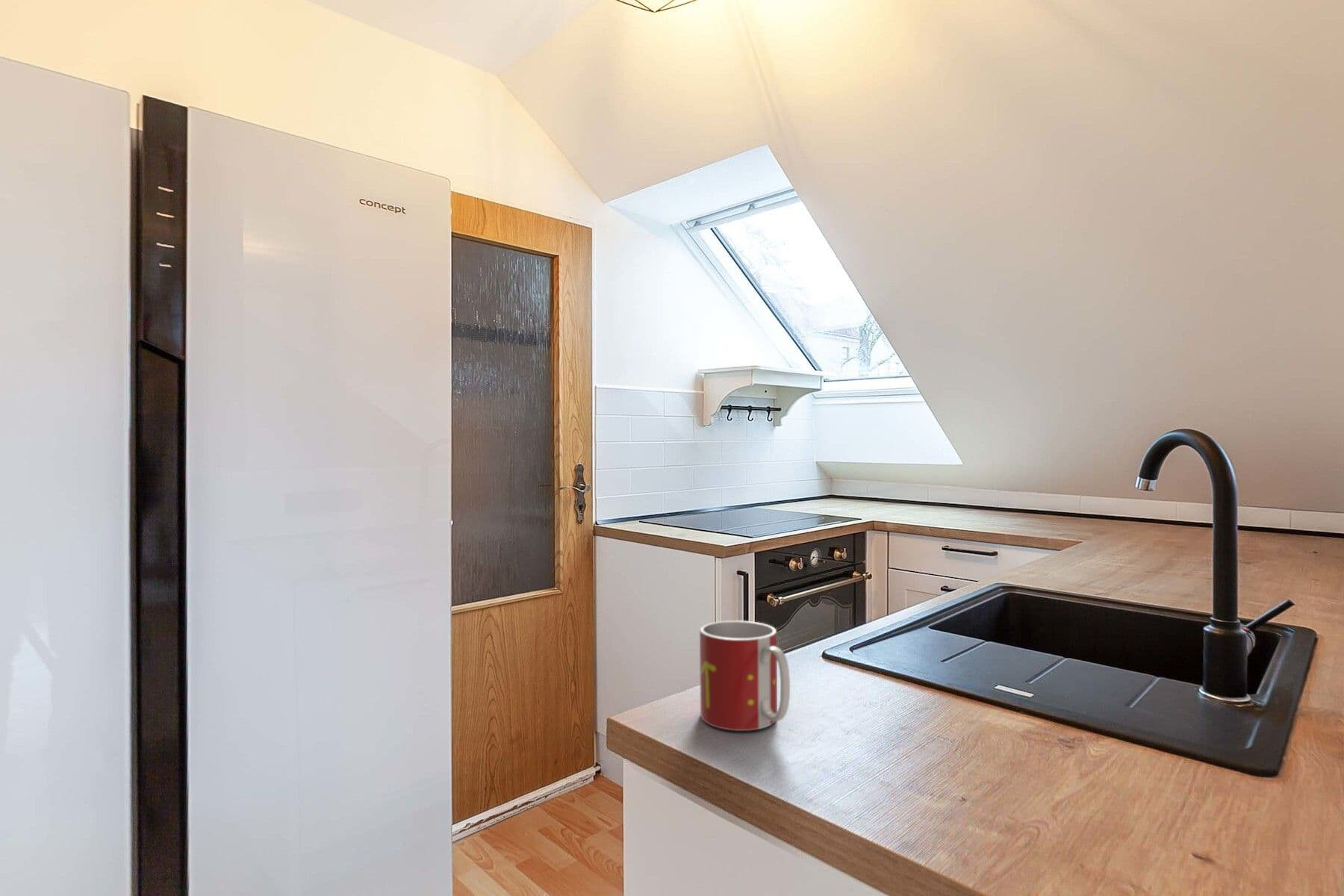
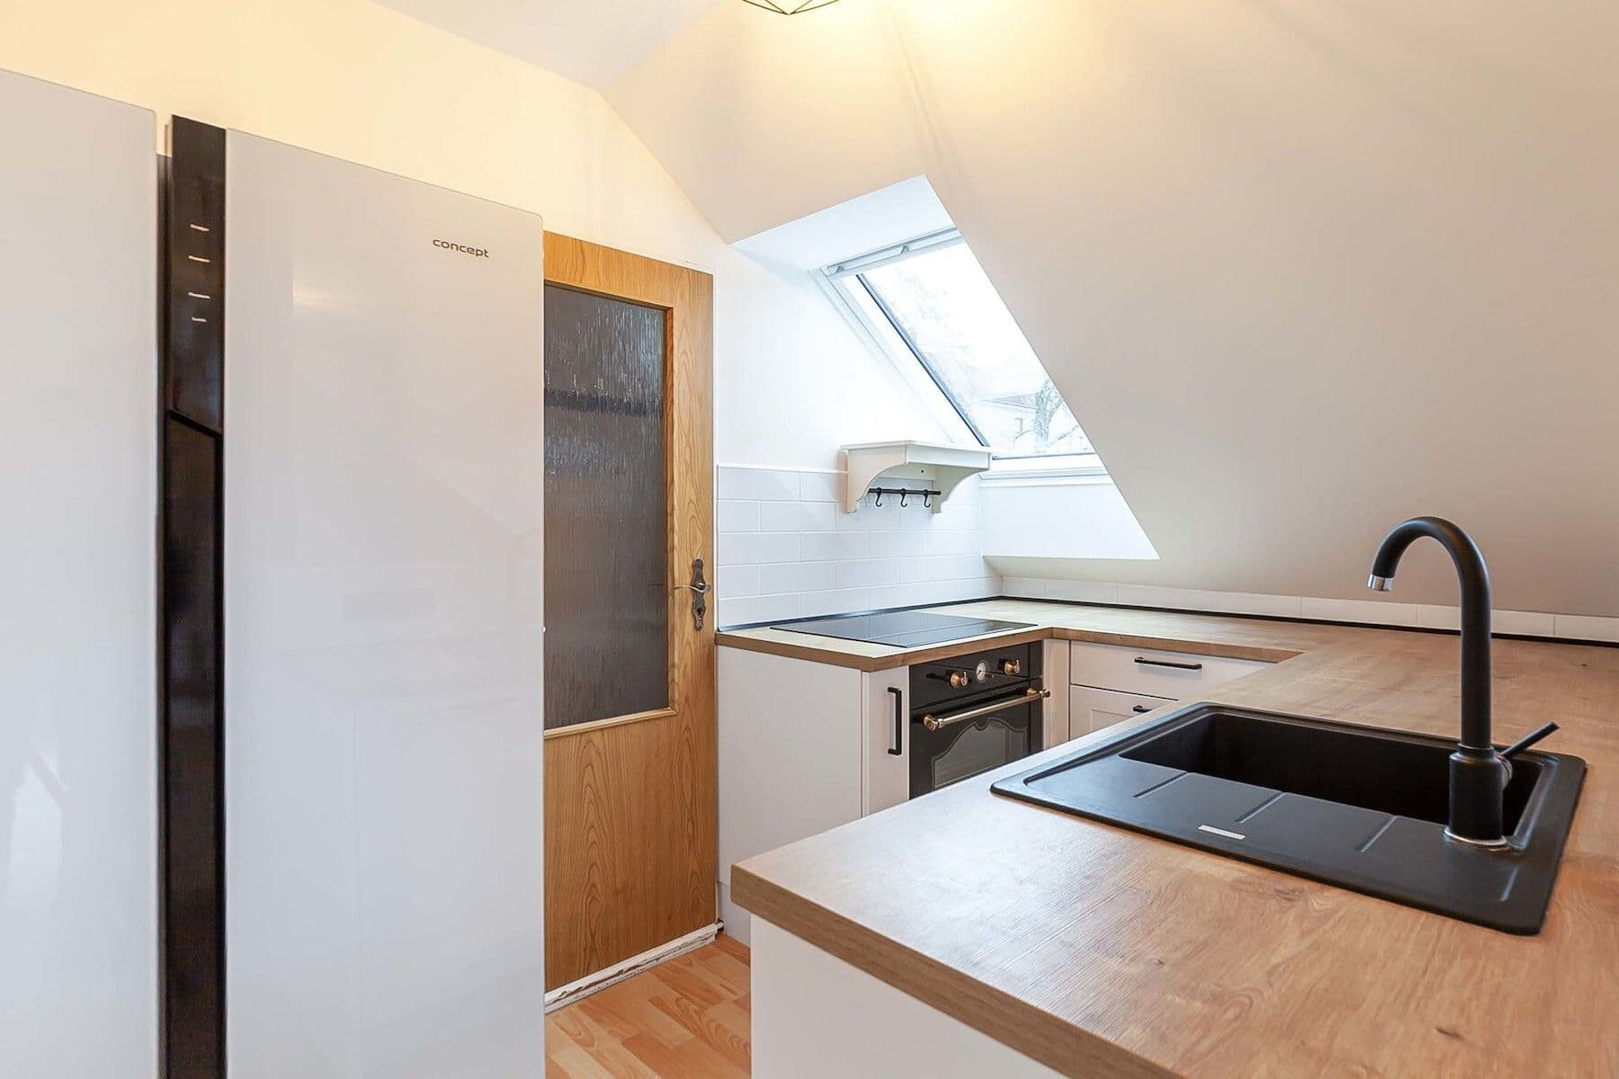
- mug (748, 676)
